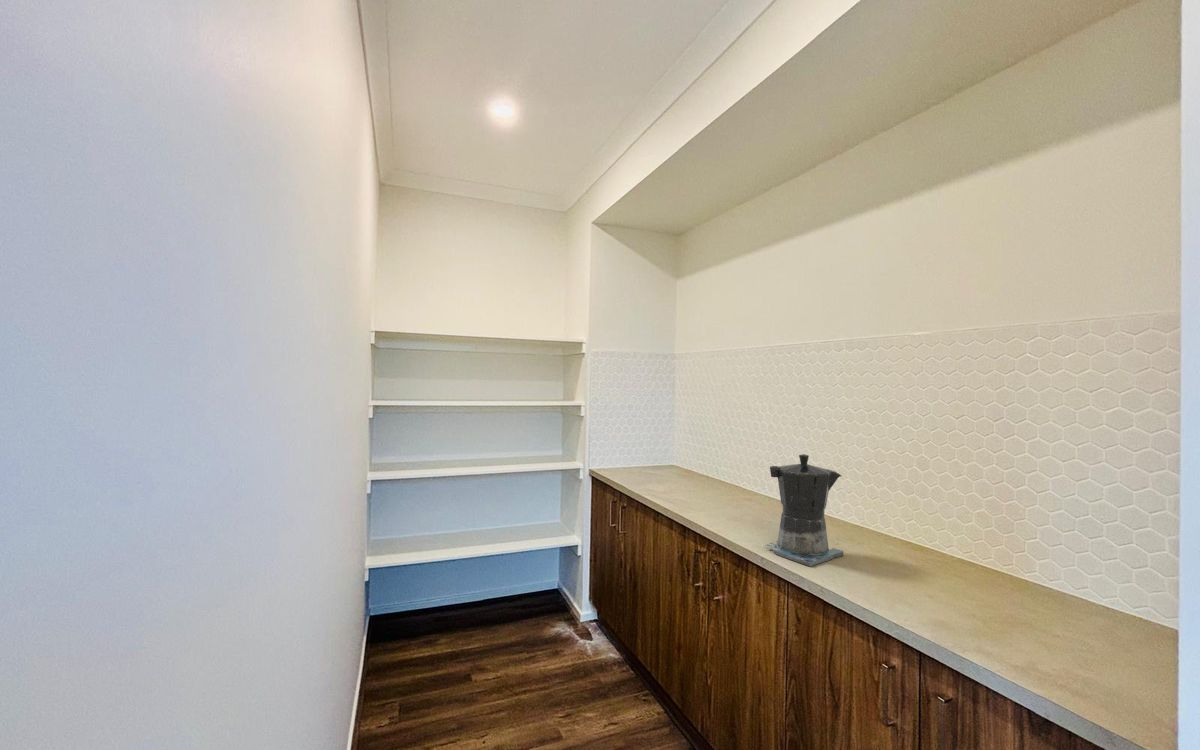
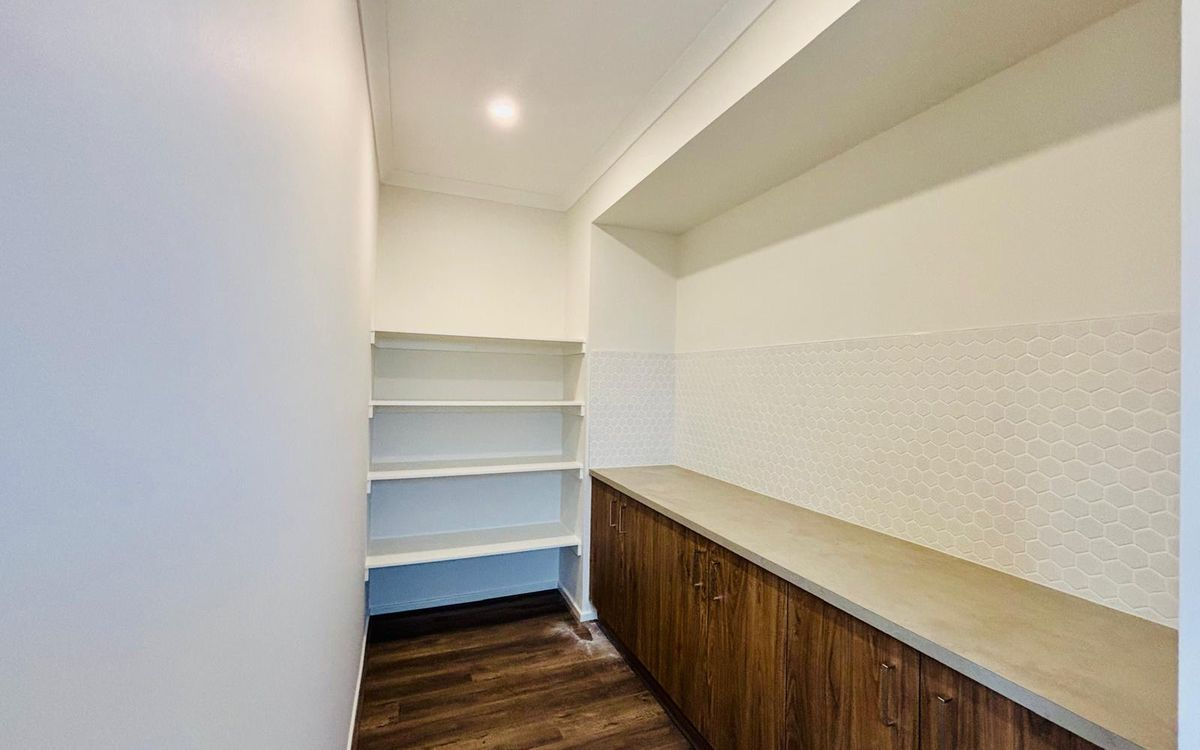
- coffee maker (802, 503)
